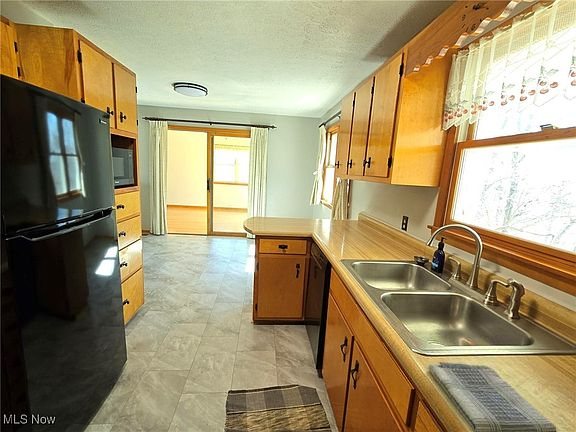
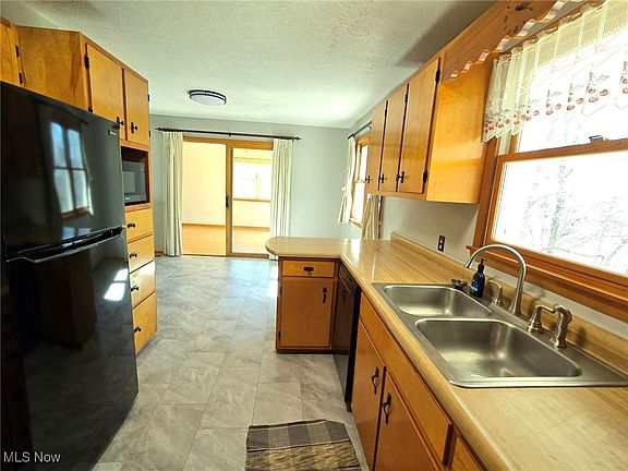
- dish towel (483, 392)
